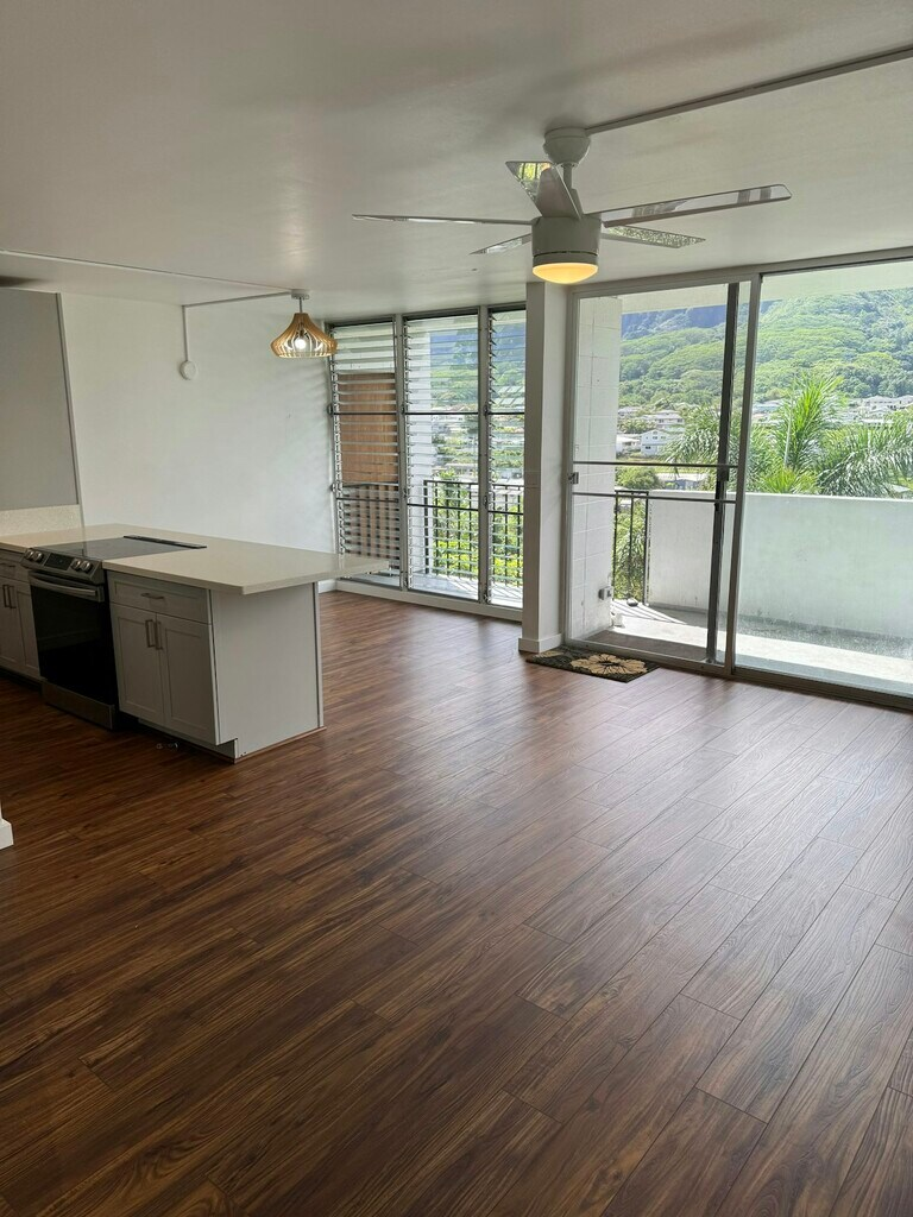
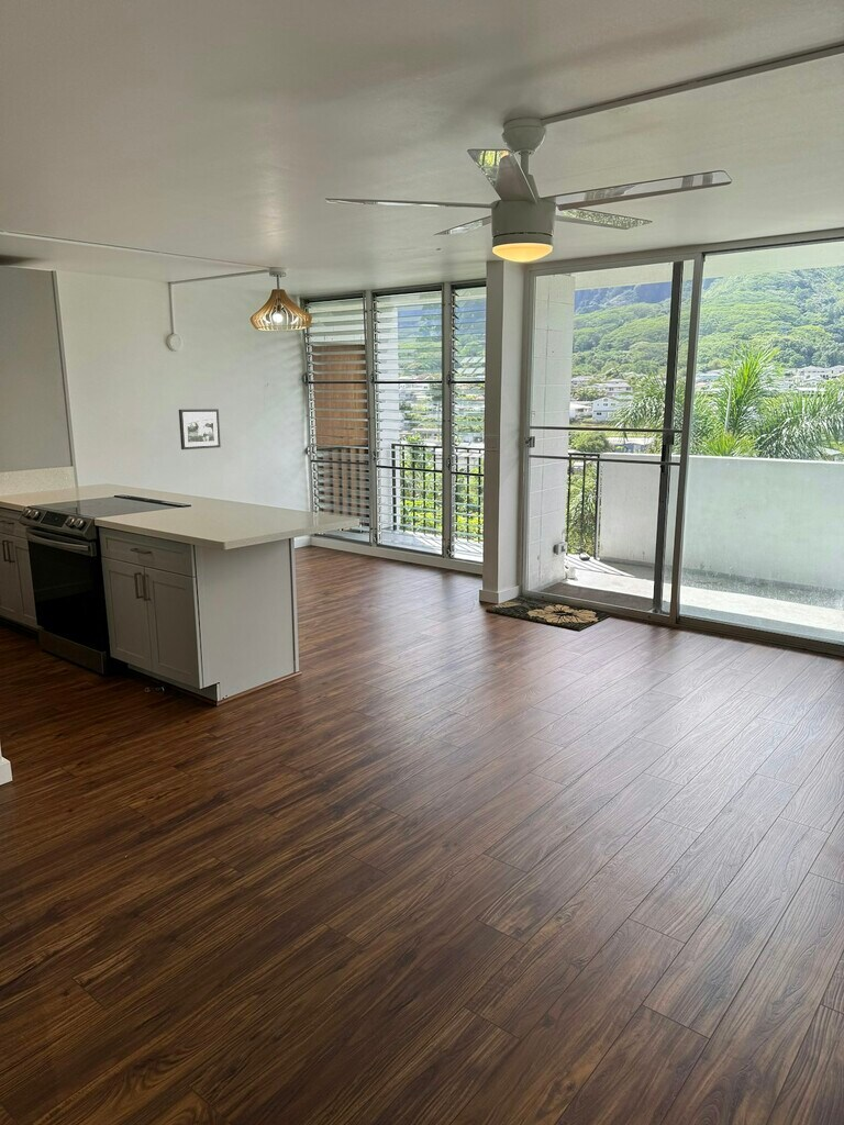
+ picture frame (200, 428)
